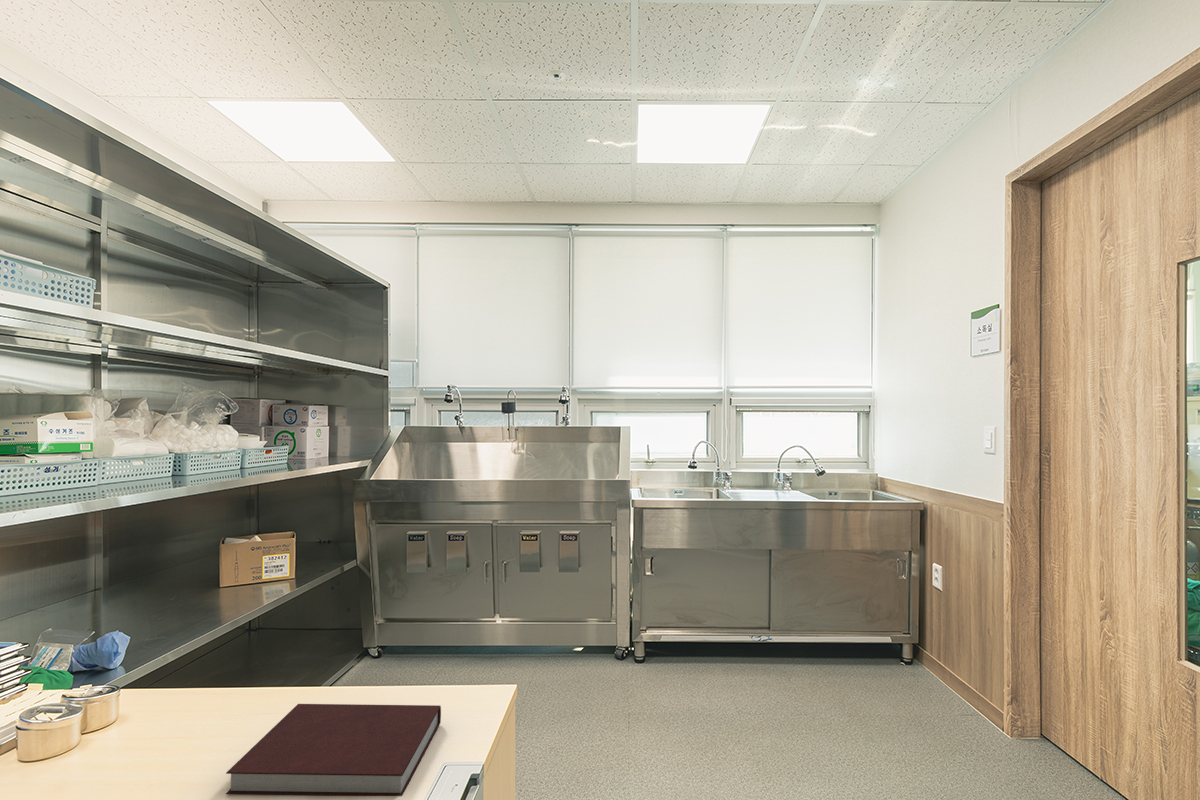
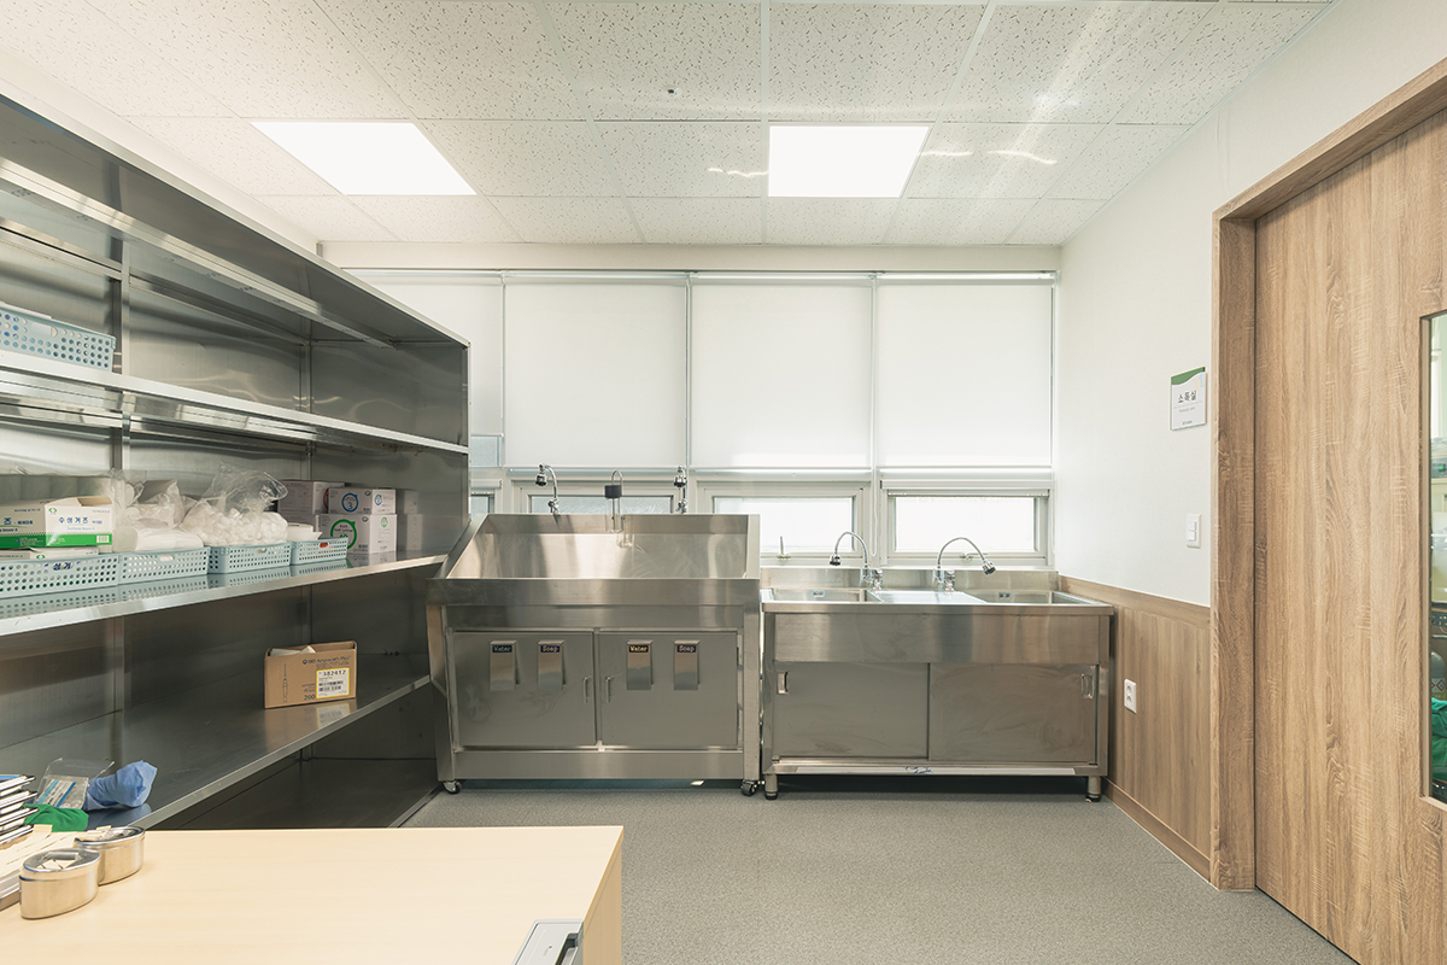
- notebook (344, 745)
